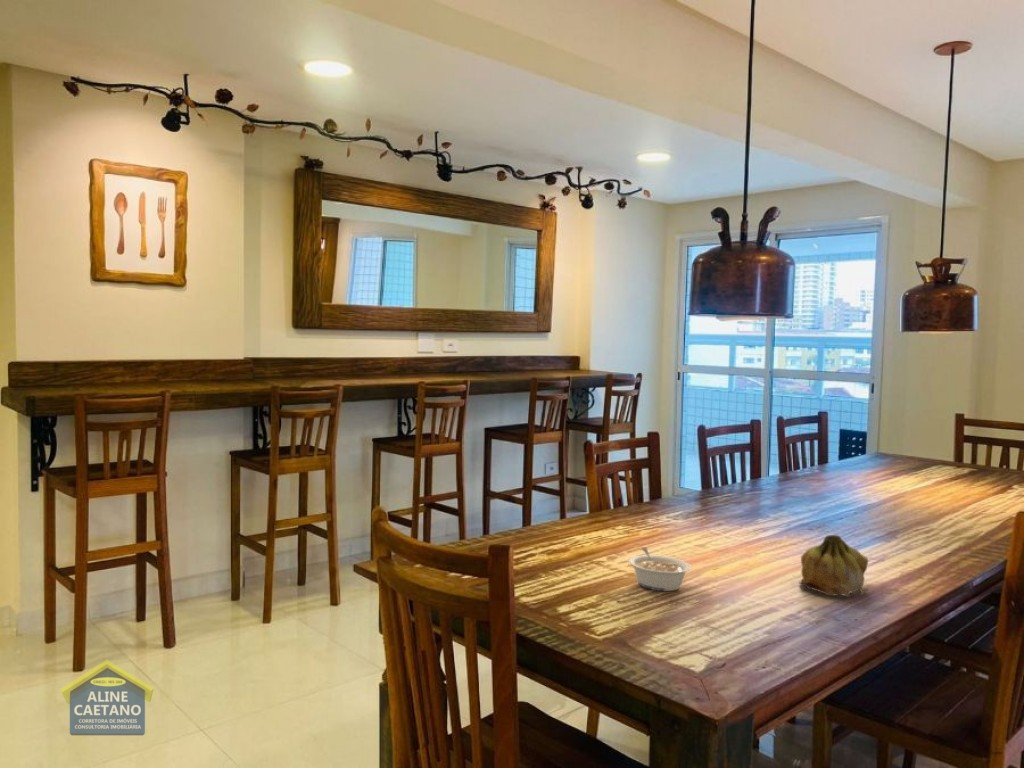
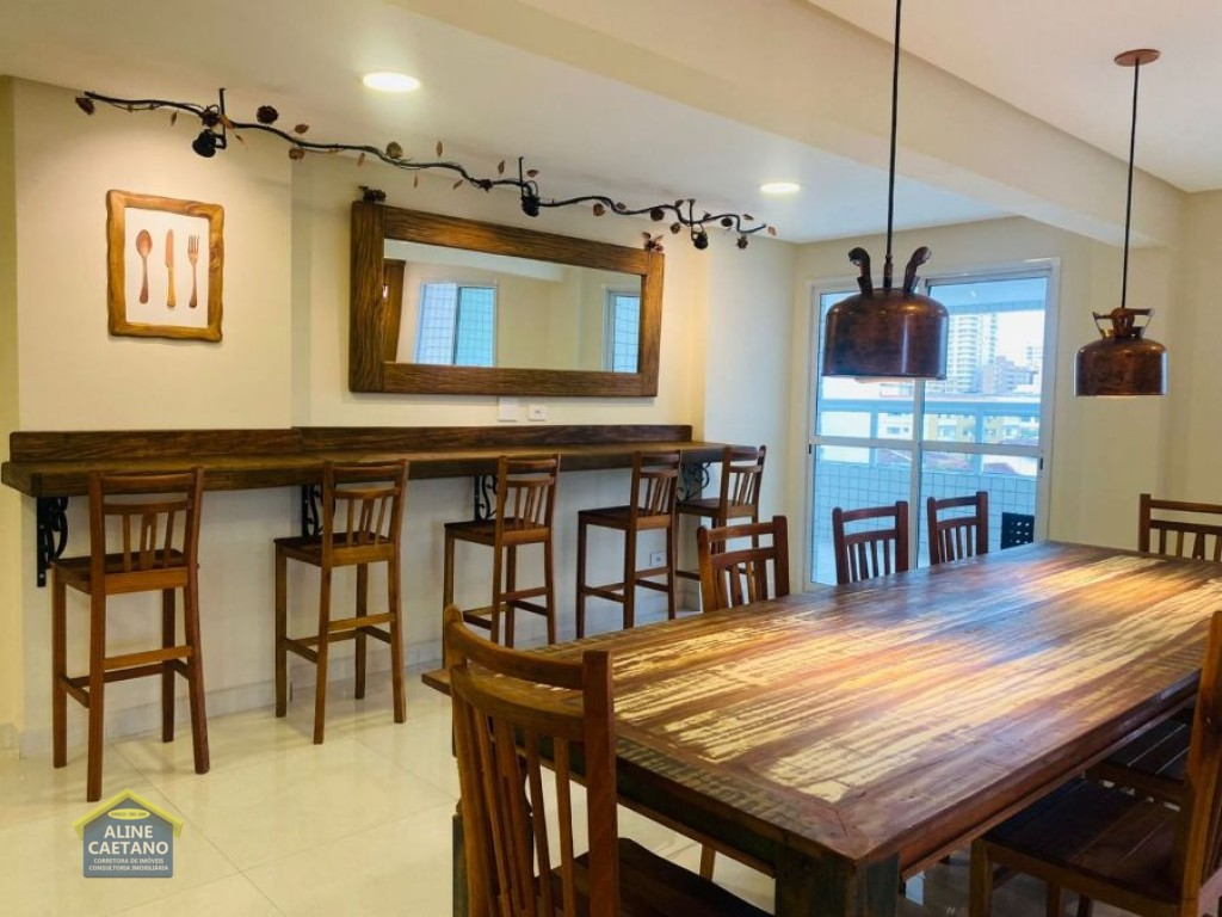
- legume (657, 571)
- fruit (835, 558)
